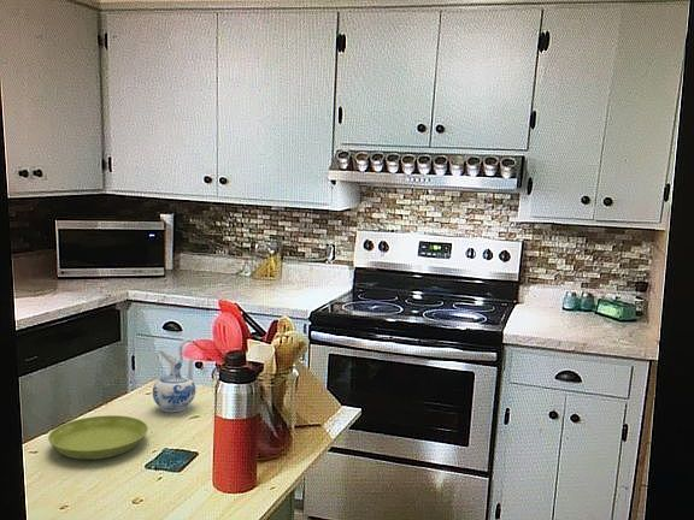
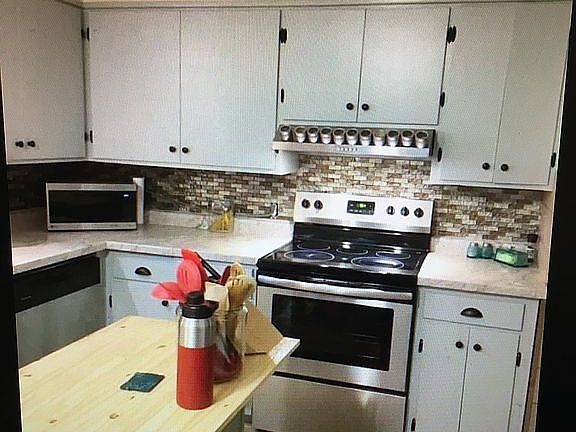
- ceramic pitcher (174, 374)
- saucer (99, 438)
